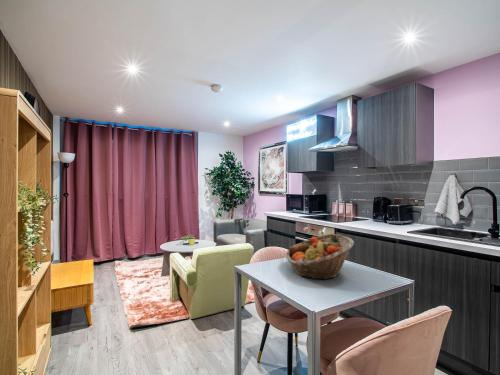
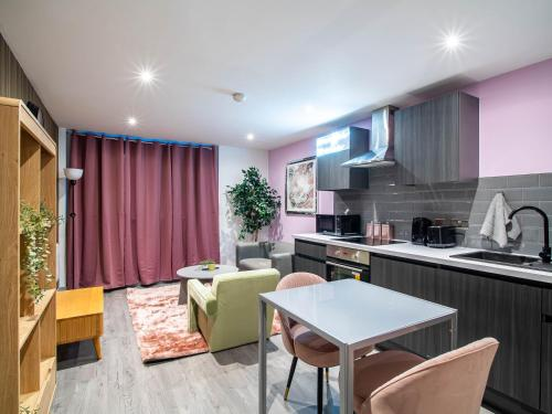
- fruit basket (318, 253)
